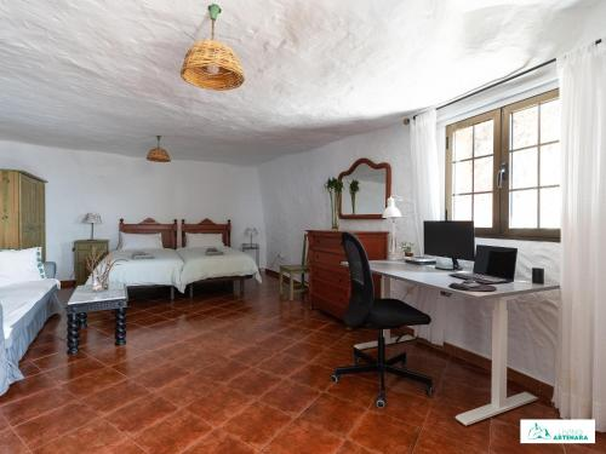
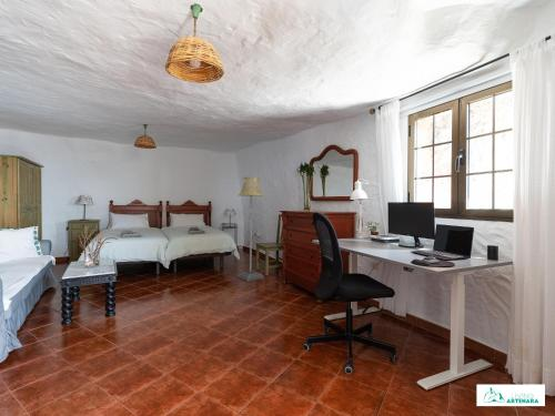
+ floor lamp (250, 227)
